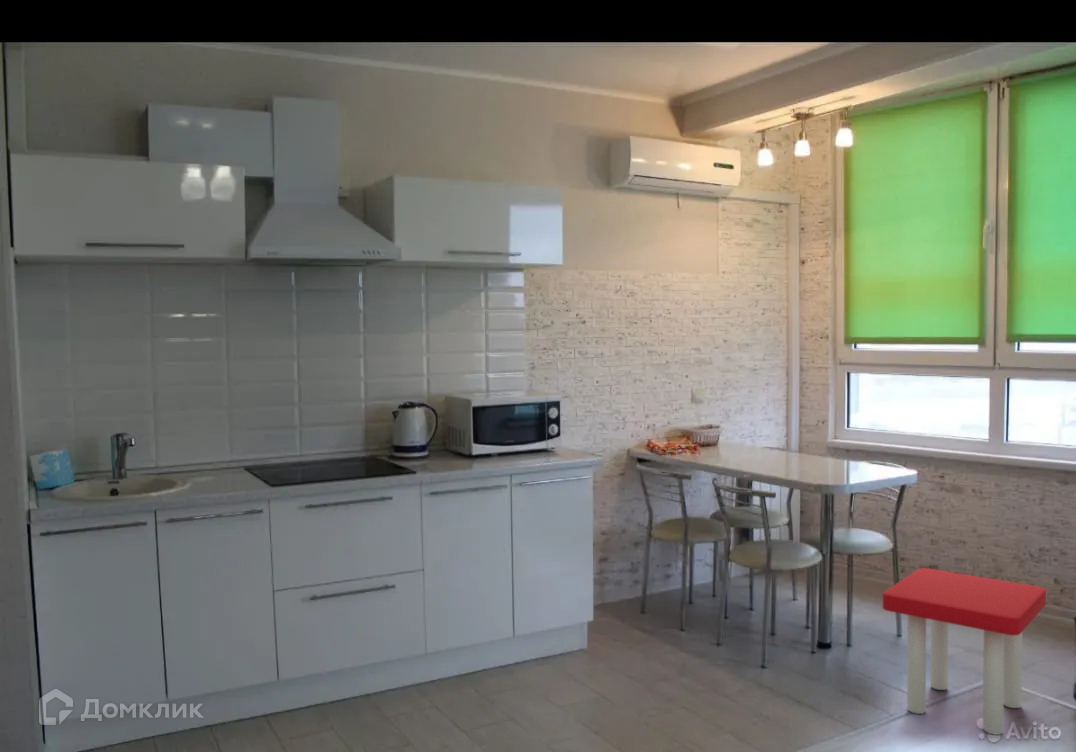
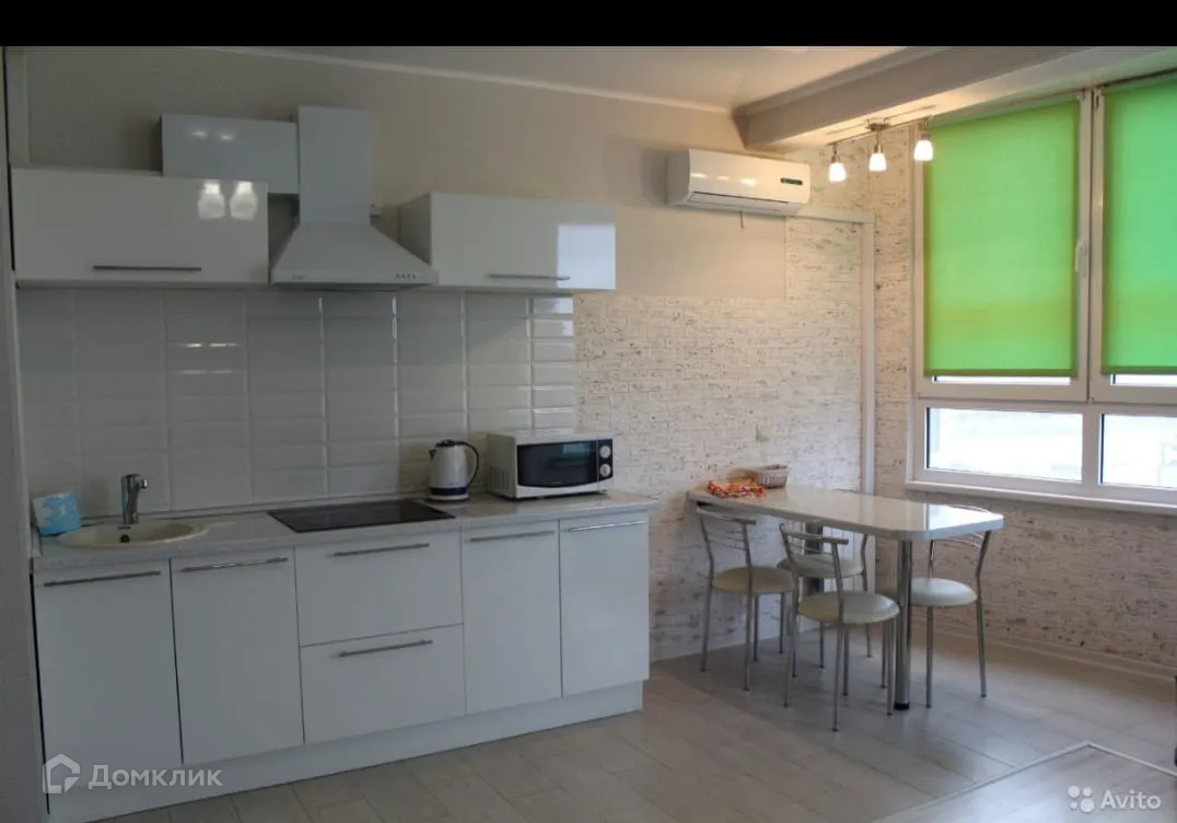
- stool (947, 649)
